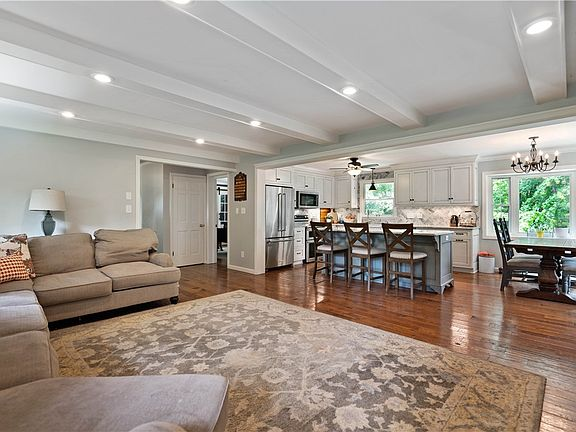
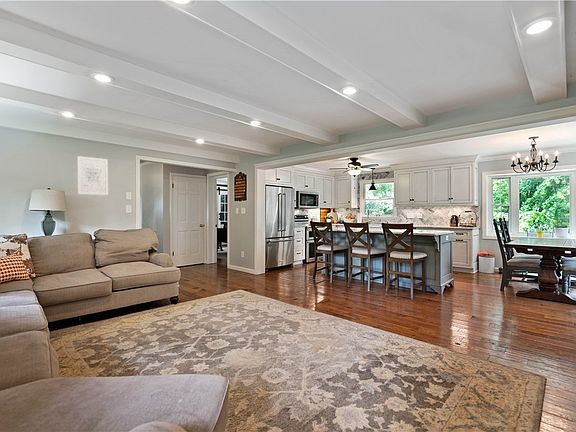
+ wall art (93, 176)
